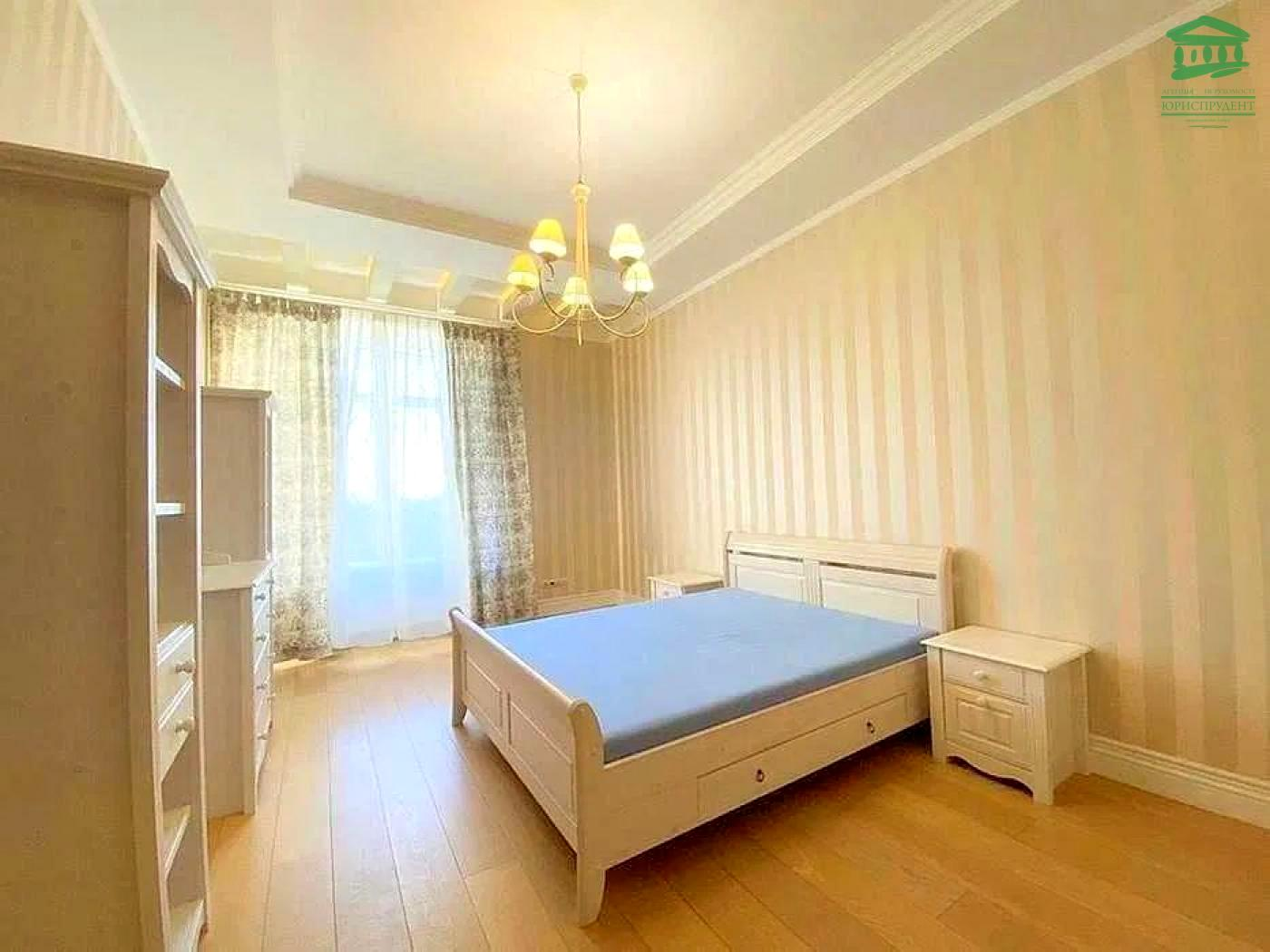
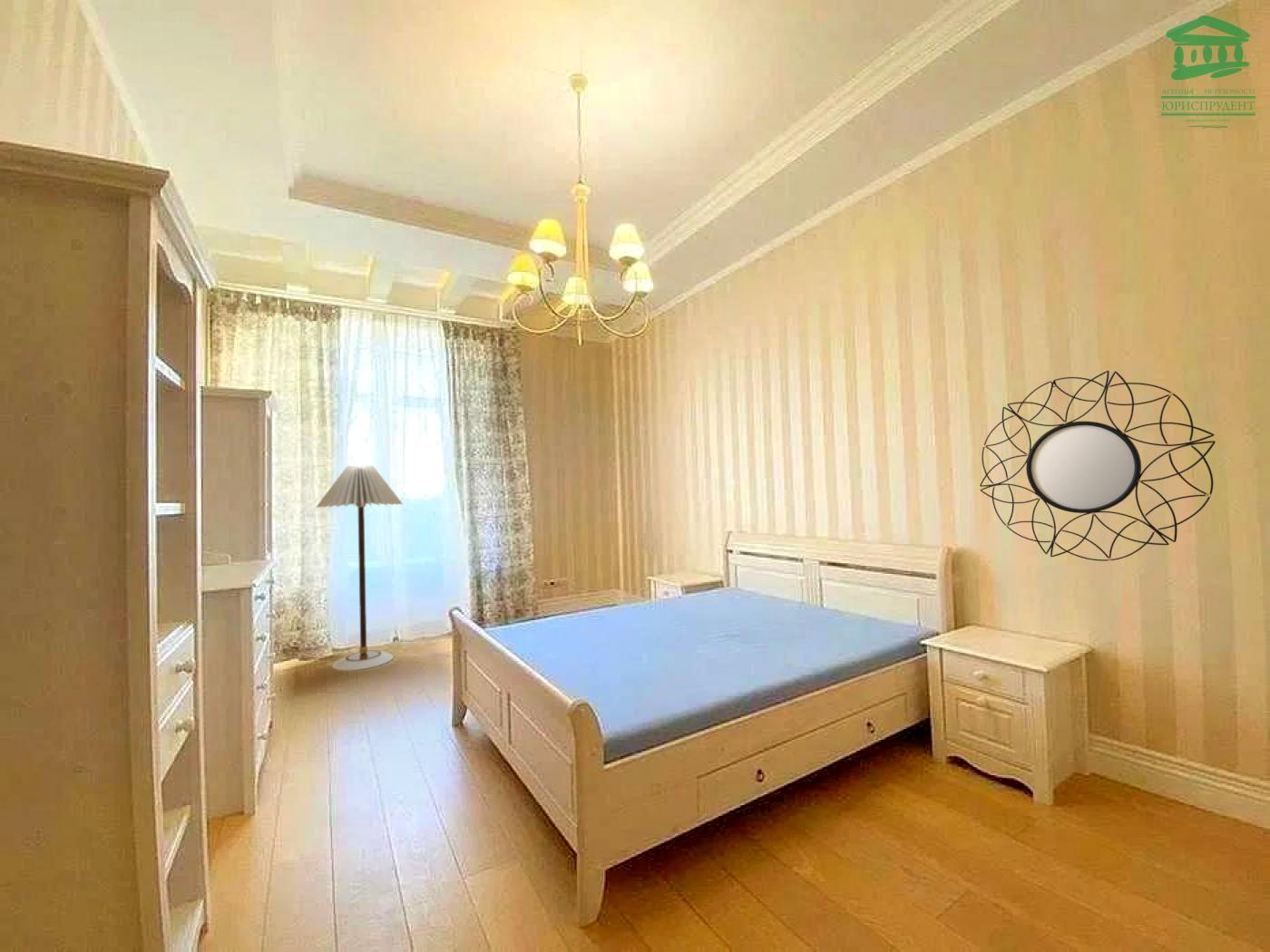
+ floor lamp (362, 563)
+ home mirror (1080, 467)
